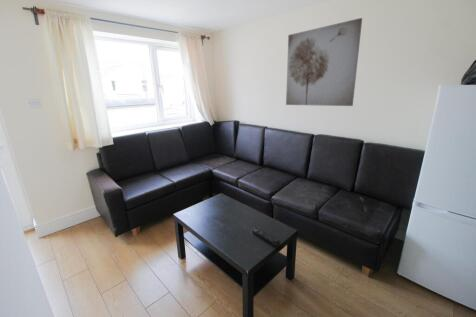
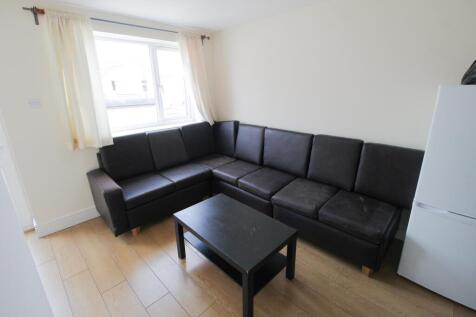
- wall art (318, 68)
- remote control (265, 236)
